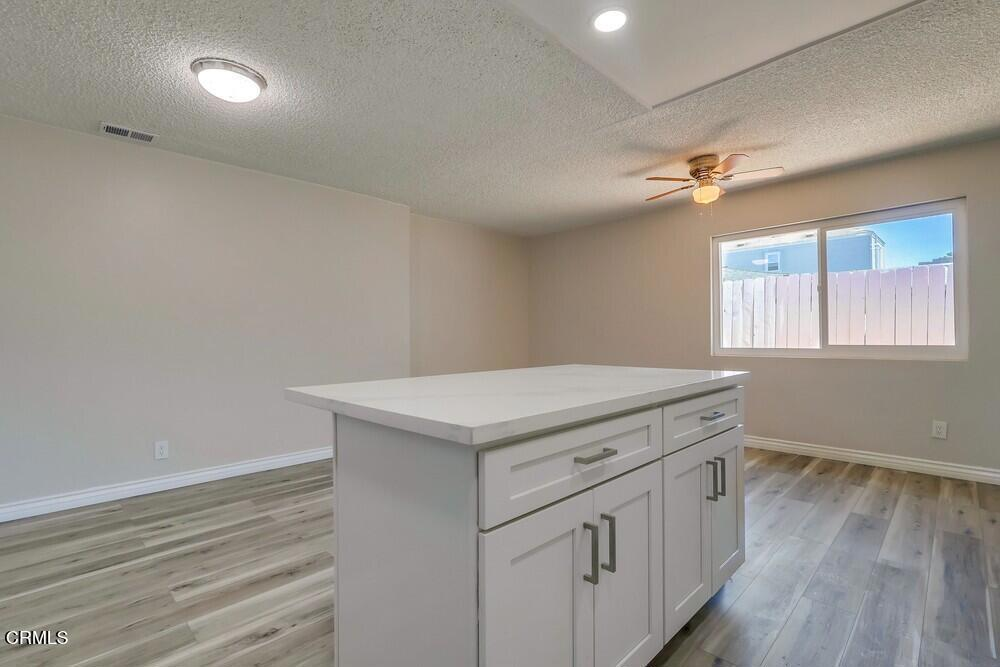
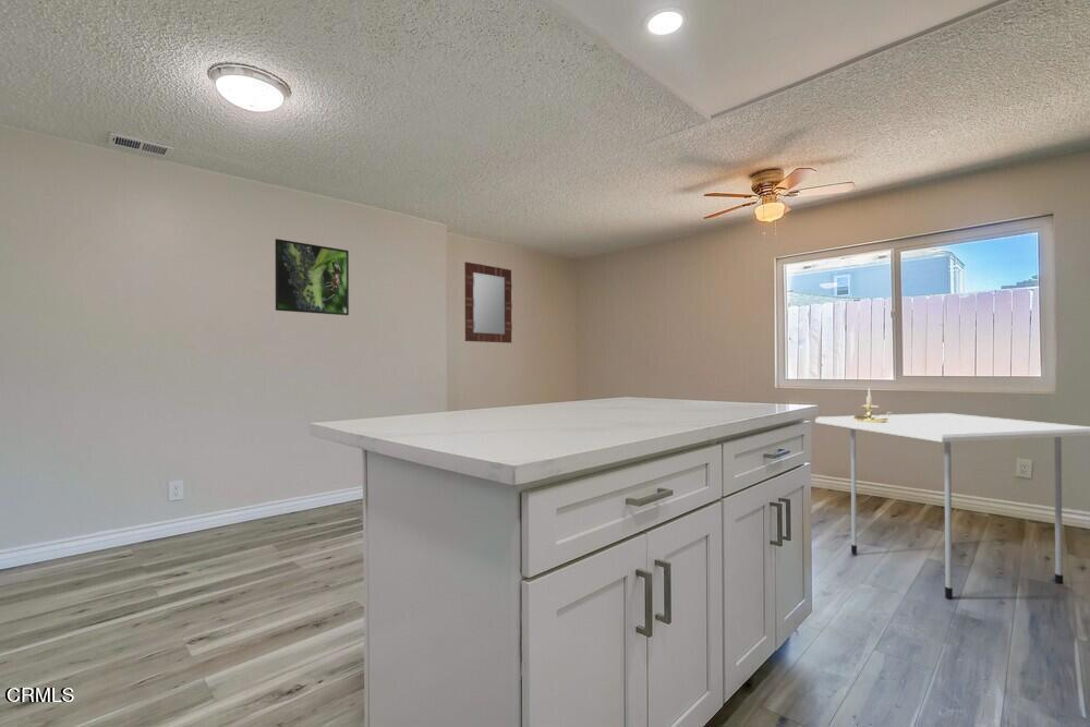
+ home mirror (488, 303)
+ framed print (313, 279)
+ dining table (945, 494)
+ candle holder (871, 403)
